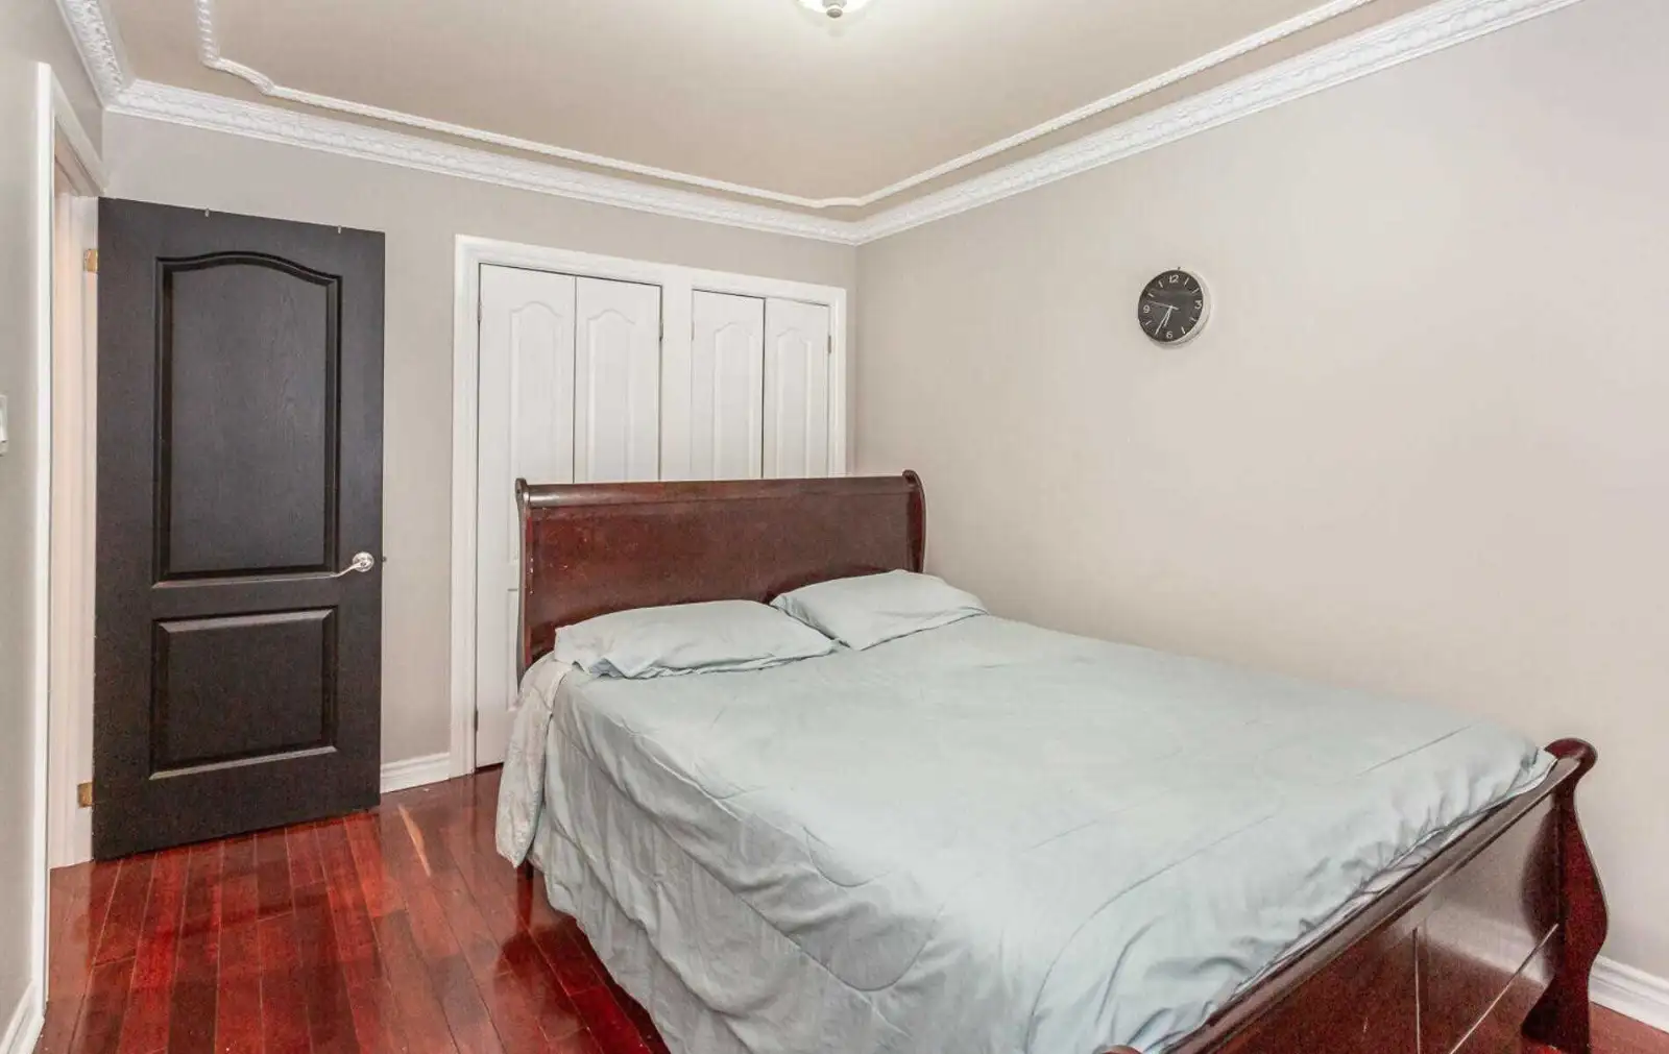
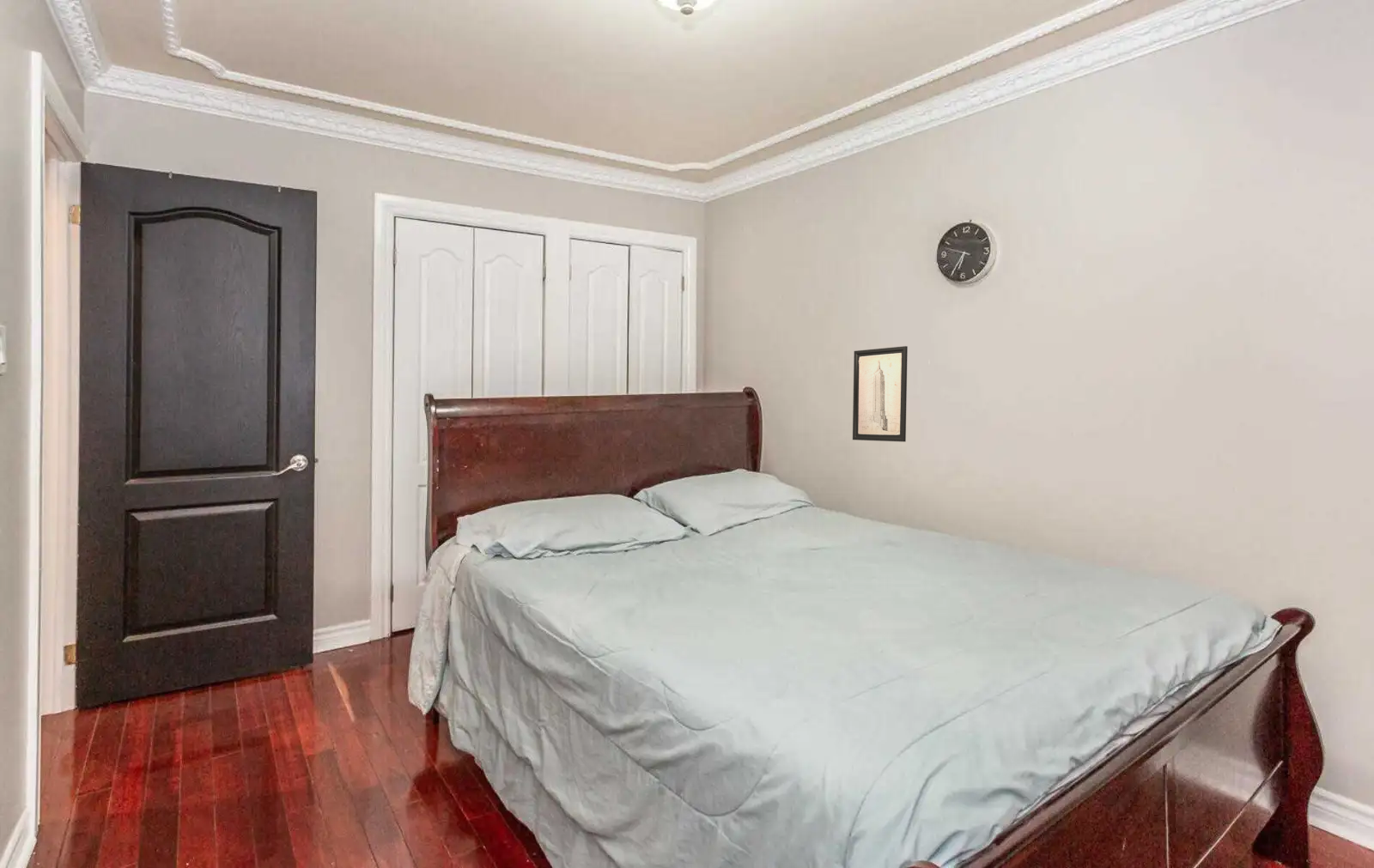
+ wall art (879, 394)
